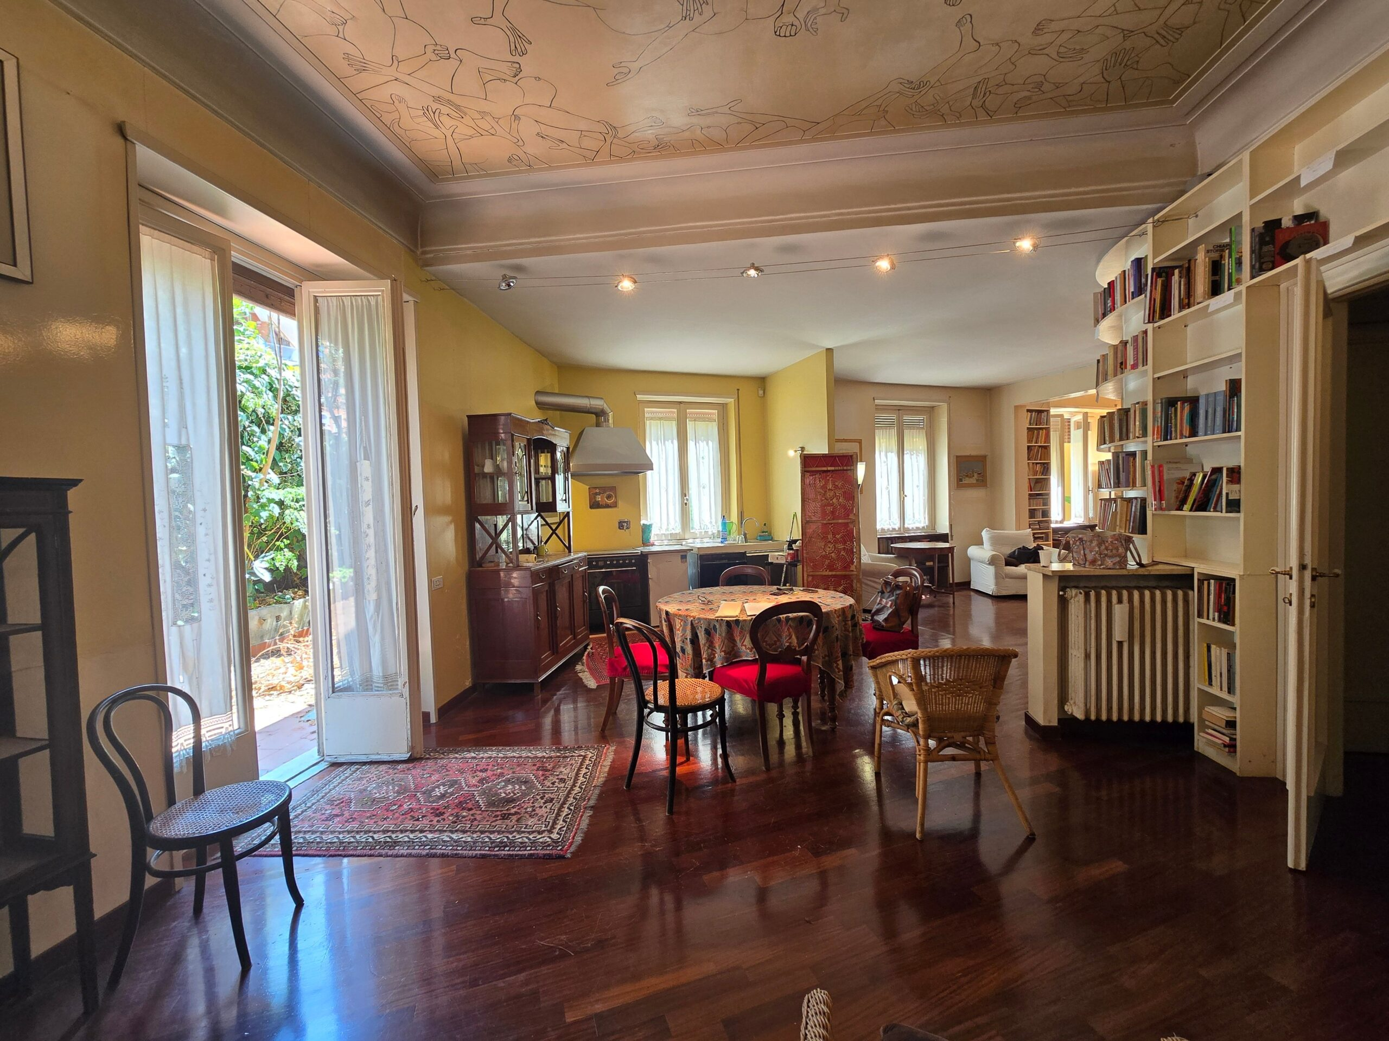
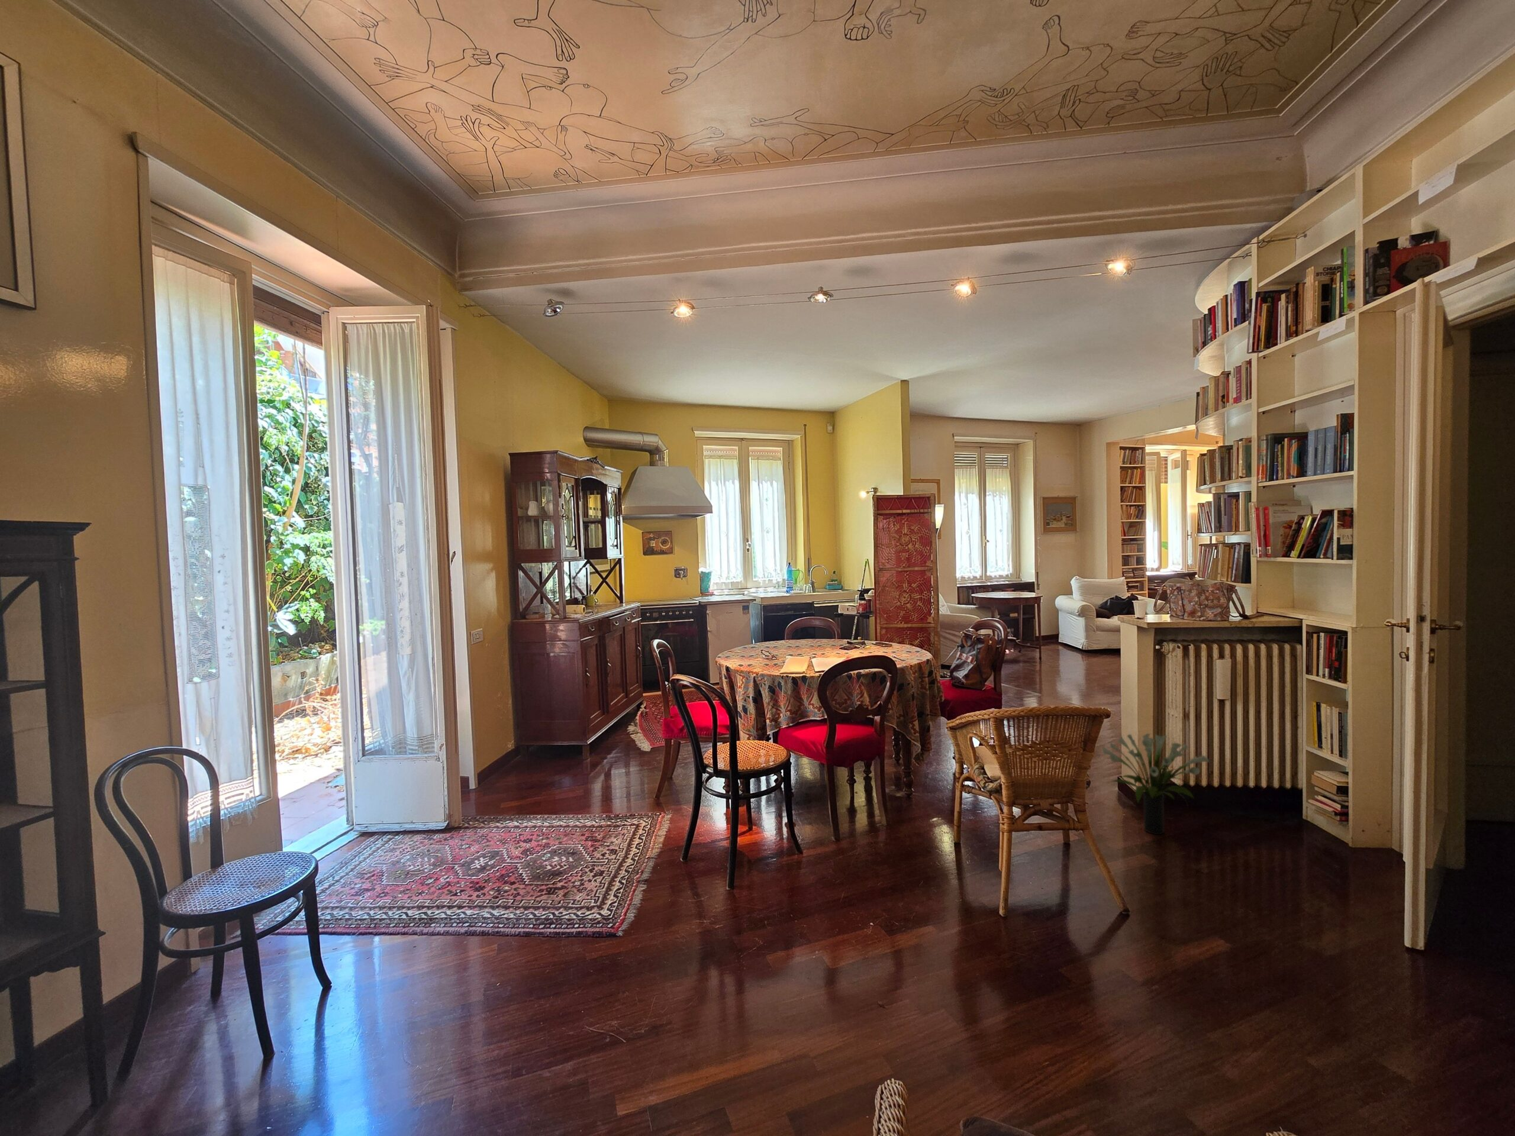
+ potted plant (1154, 780)
